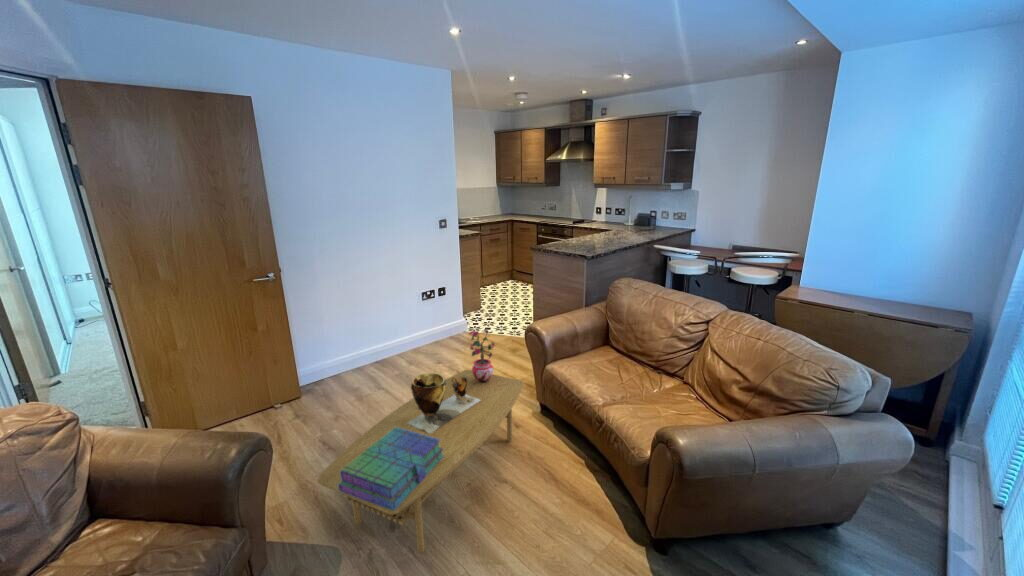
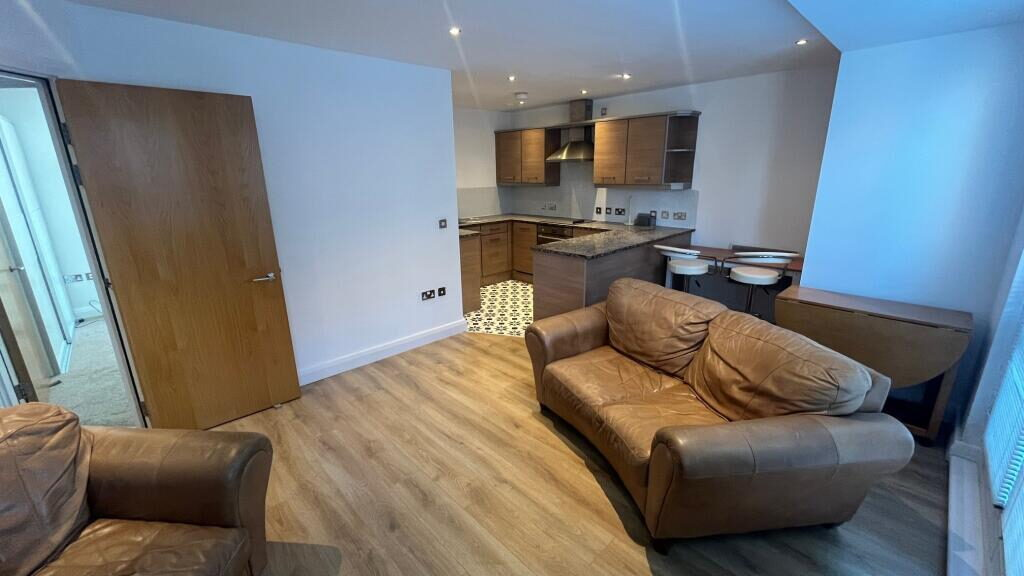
- coffee table (443, 450)
- clay pot (443, 391)
- stack of books (393, 462)
- potted plant (482, 353)
